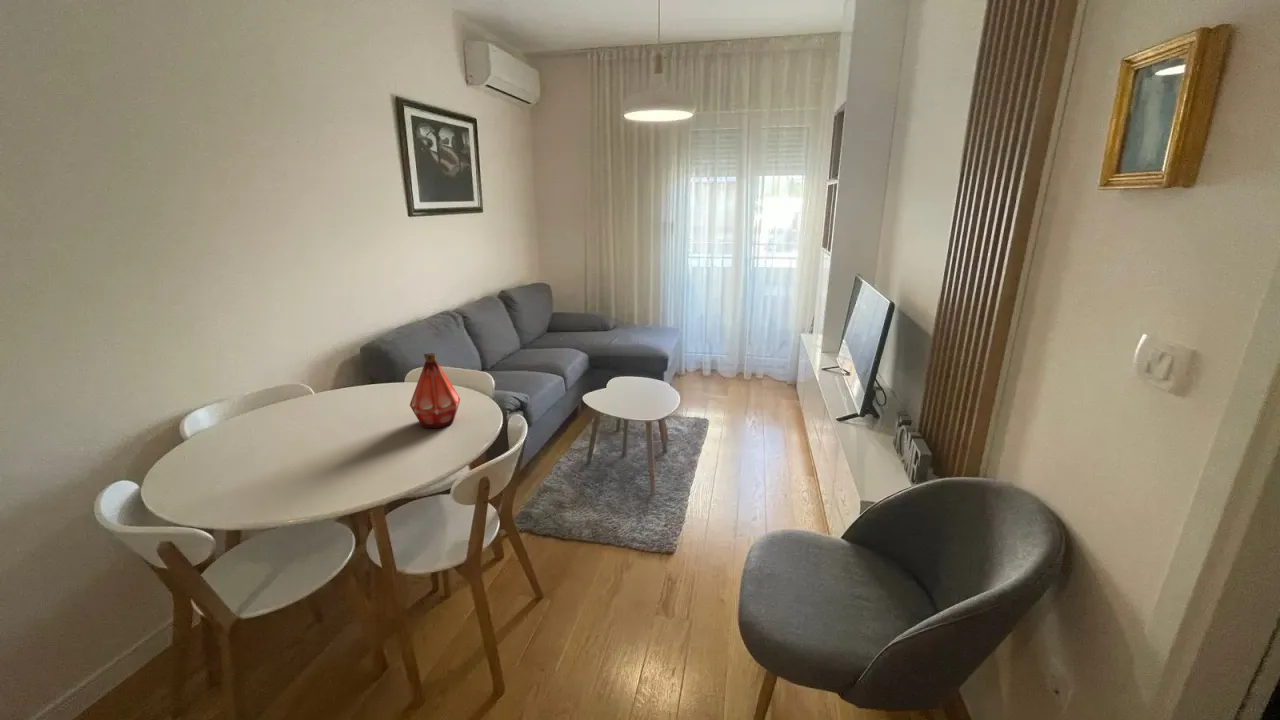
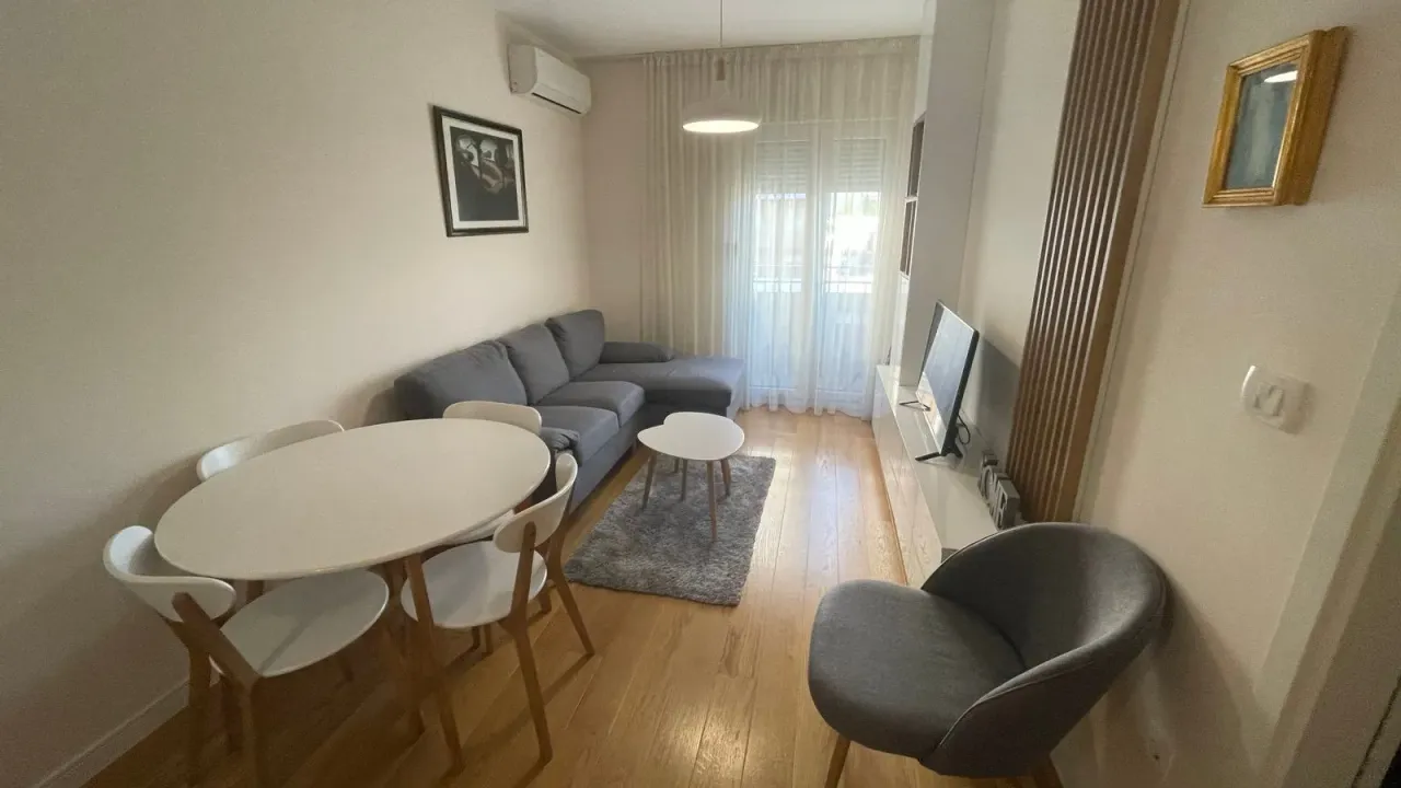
- bottle (432, 388)
